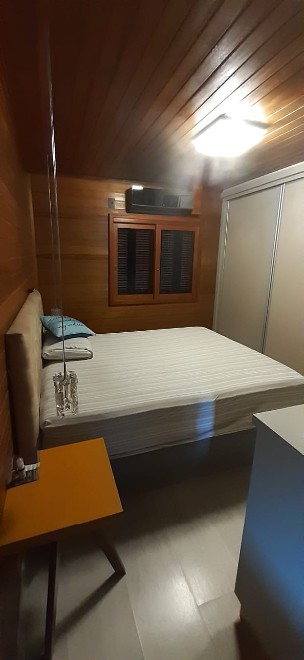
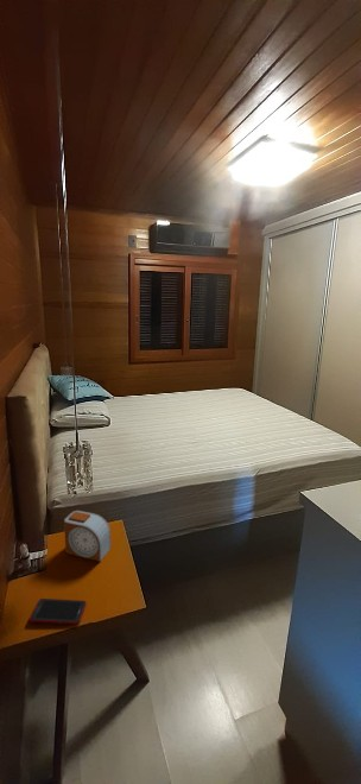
+ cell phone (58, 611)
+ alarm clock (87, 533)
